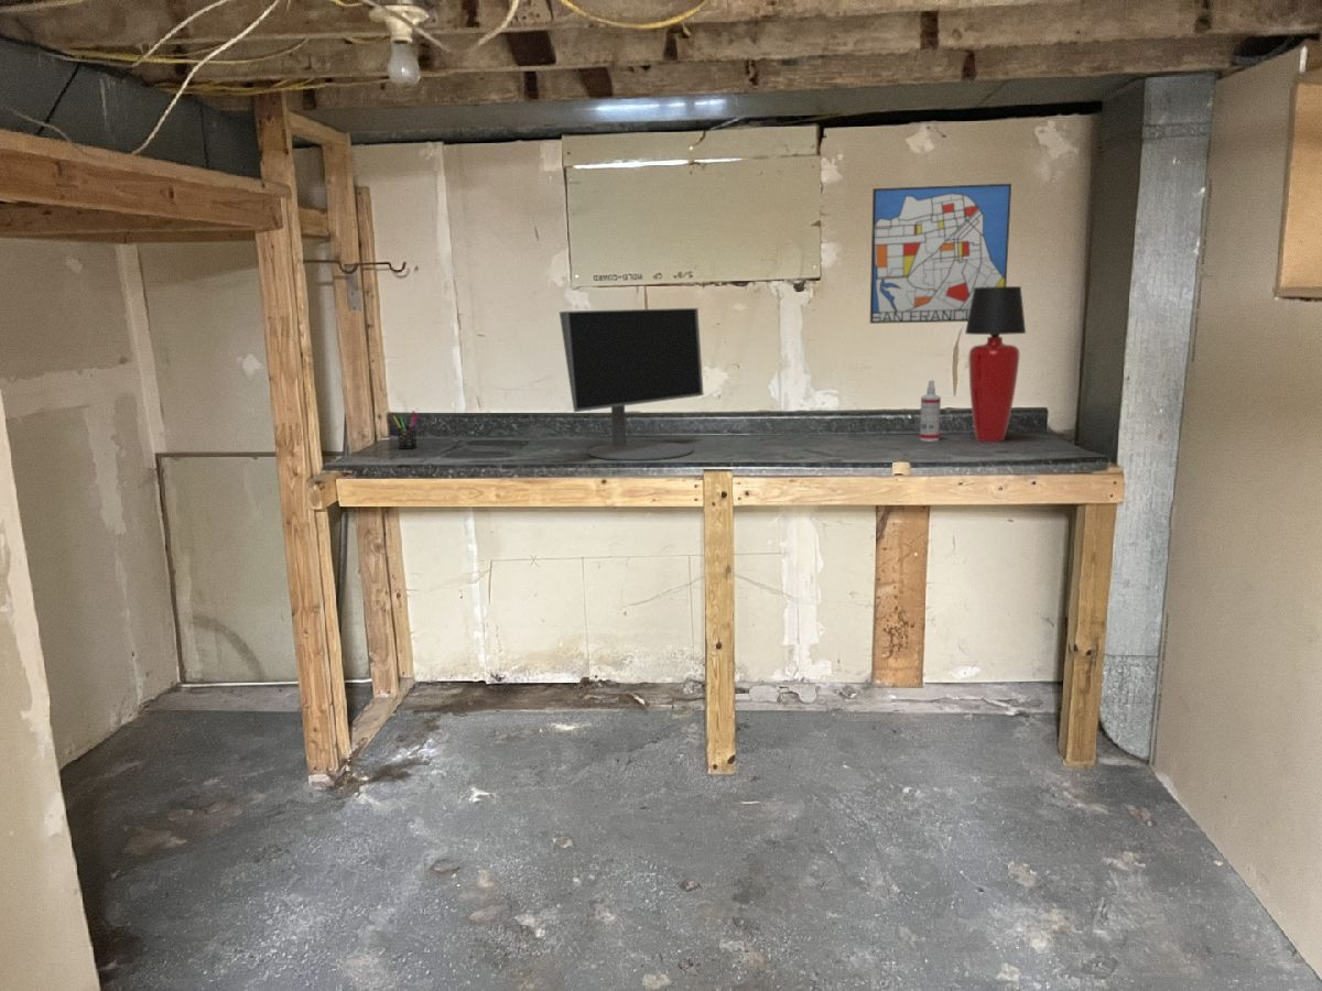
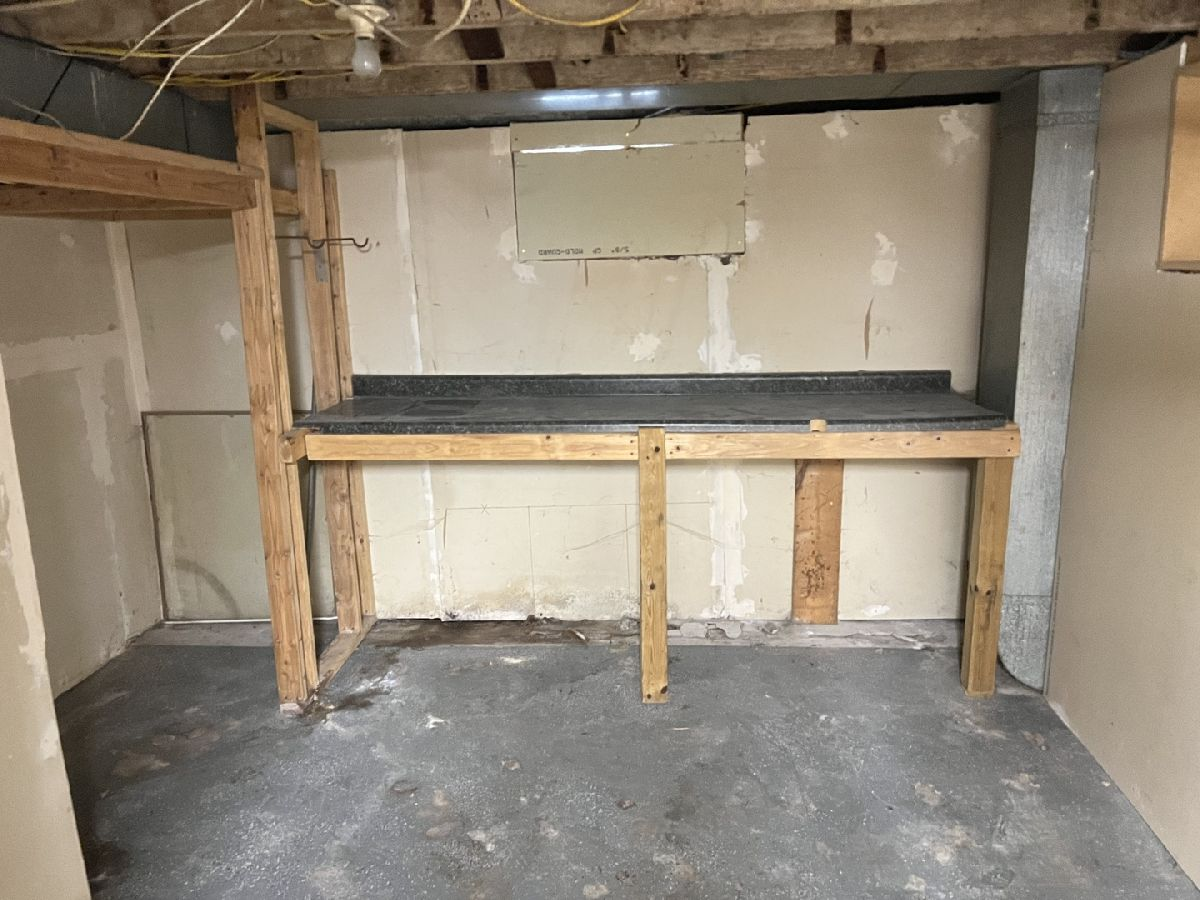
- table lamp (993, 364)
- spray bottle (930, 410)
- wall art (939, 254)
- computer monitor (638, 381)
- pen holder (407, 428)
